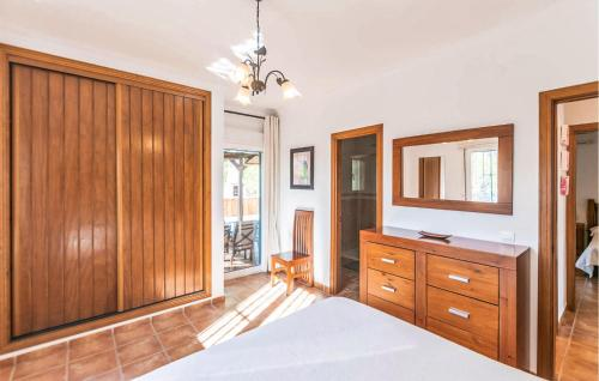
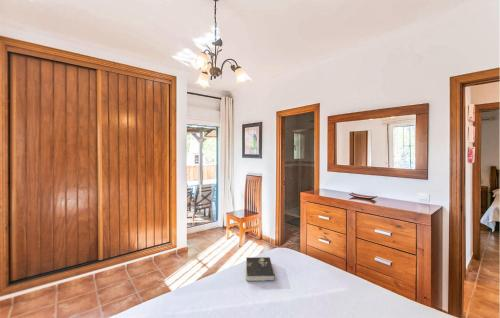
+ book (259, 268)
